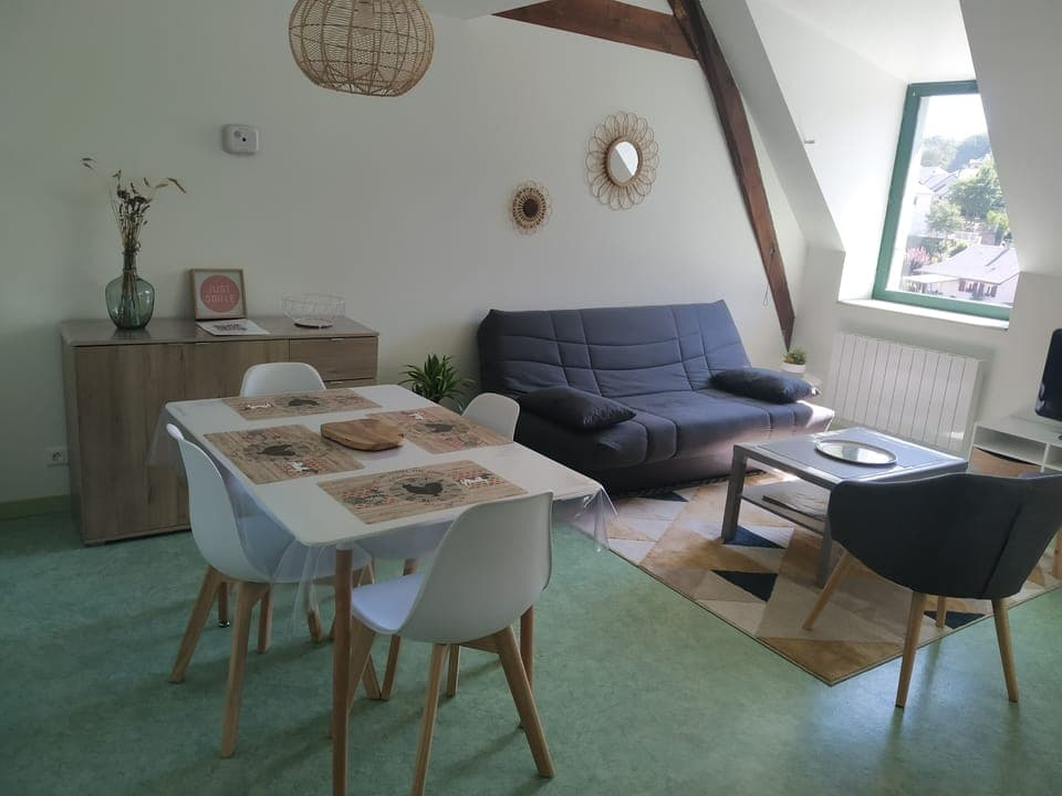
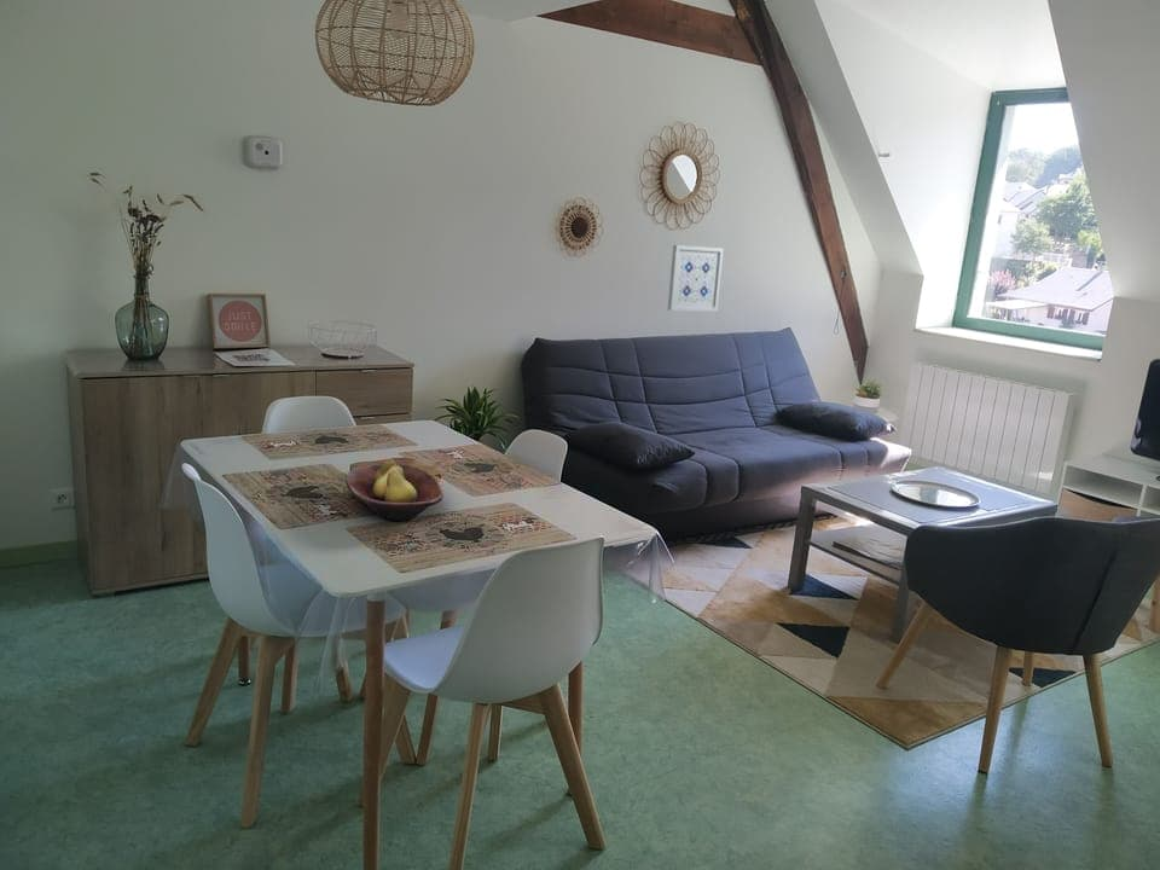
+ wall art (695, 278)
+ fruit bowl (393, 485)
